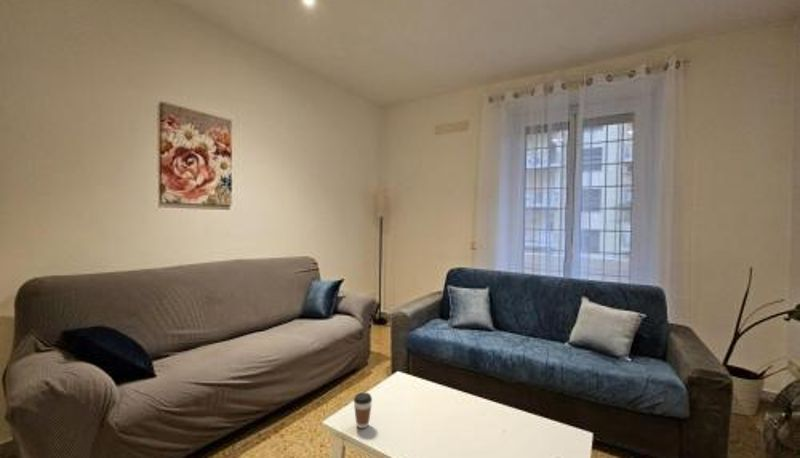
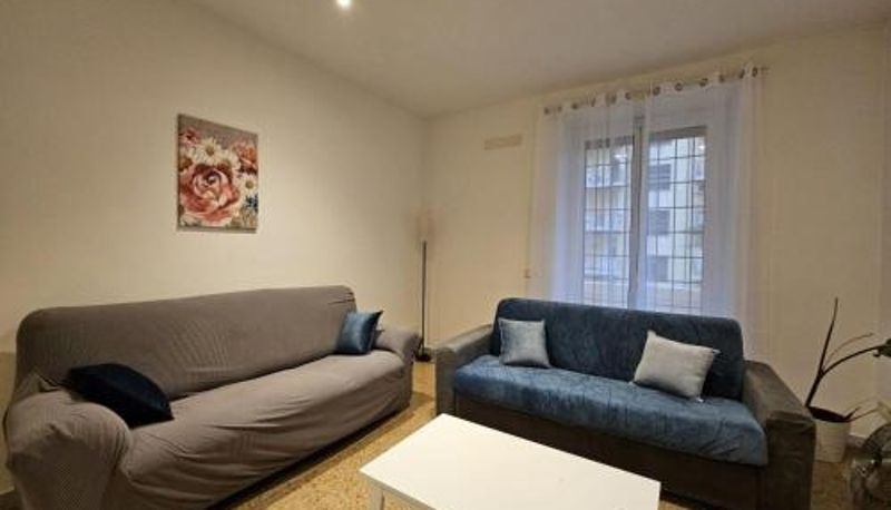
- coffee cup (362, 410)
